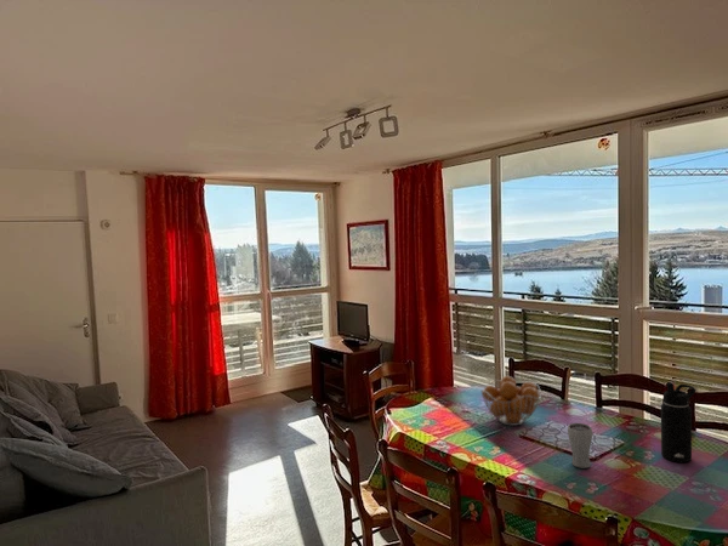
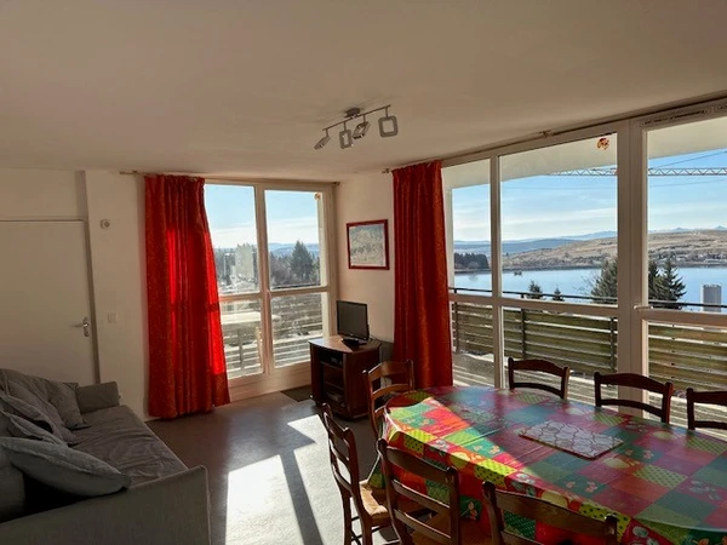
- fruit basket (511, 399)
- drinking glass (580, 445)
- water bottle (678, 419)
